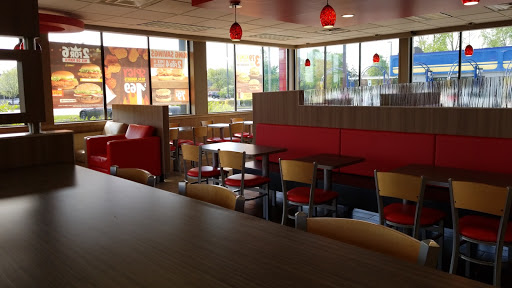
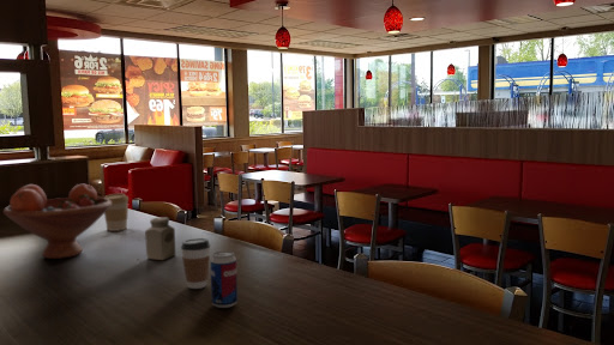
+ beverage can (223, 279)
+ coffee cup (195, 262)
+ coffee cup (115, 211)
+ salt shaker (159, 237)
+ fruit bowl (60, 219)
